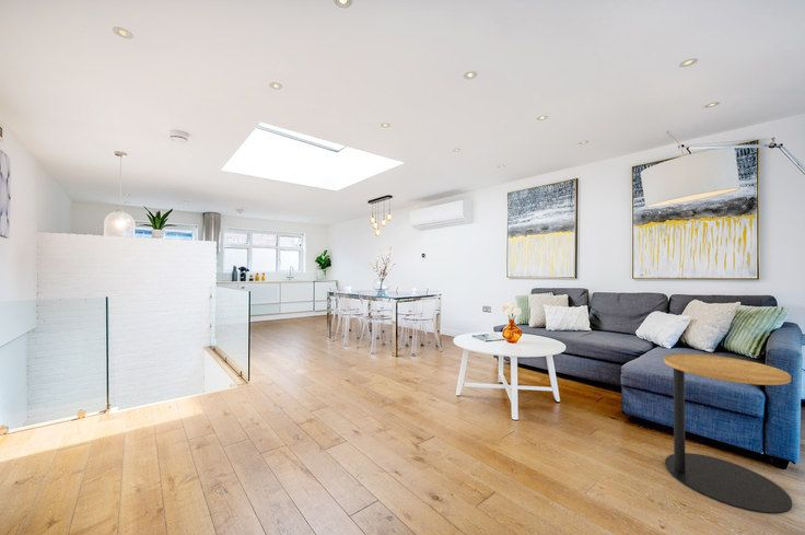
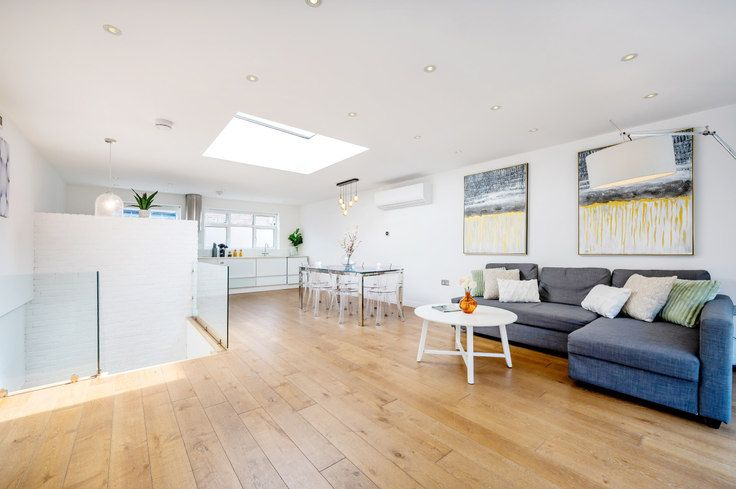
- side table (711, 456)
